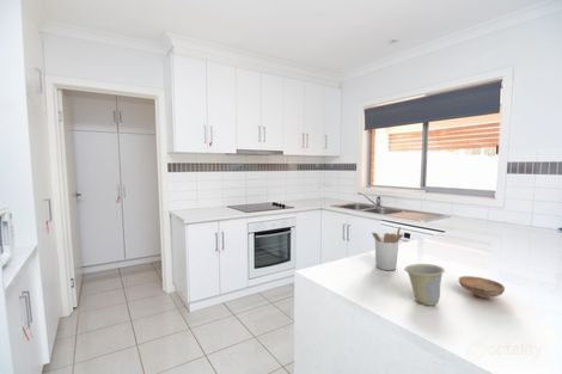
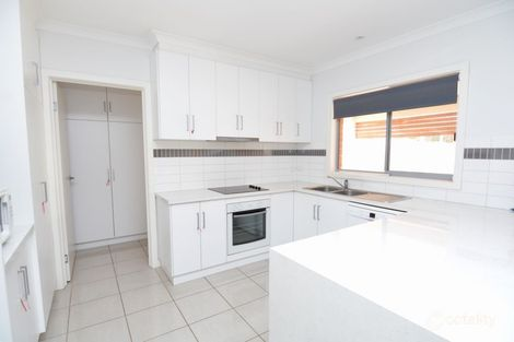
- utensil holder (389, 249)
- bowl (479, 288)
- cup (423, 283)
